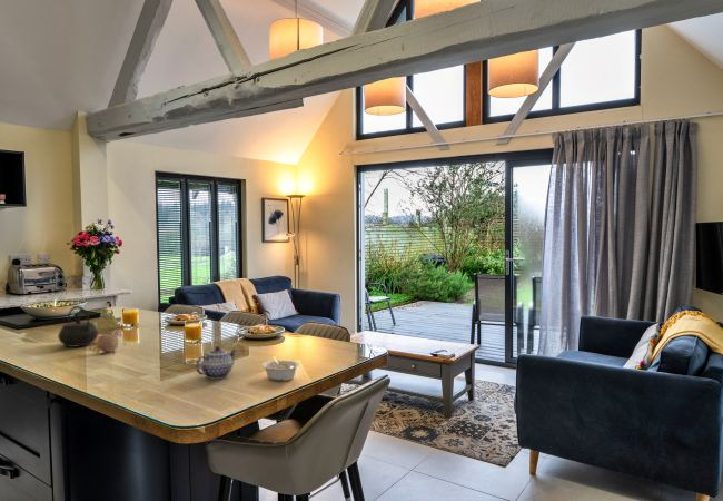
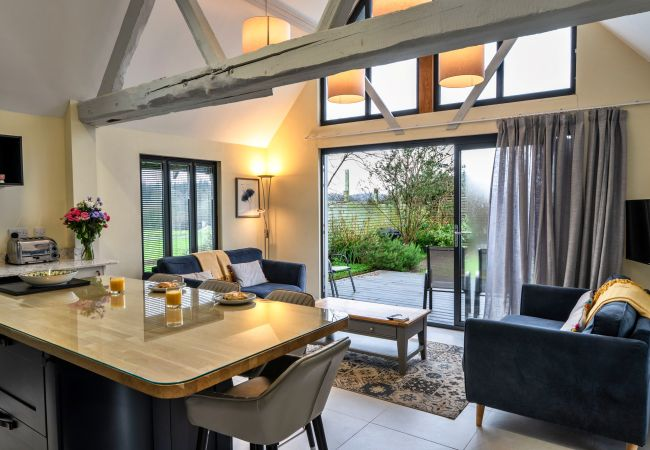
- kettle (77, 325)
- legume (279, 369)
- teapot (217, 361)
- fruit (108, 343)
